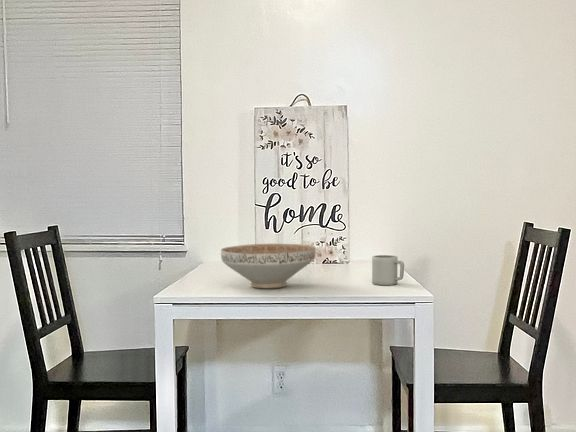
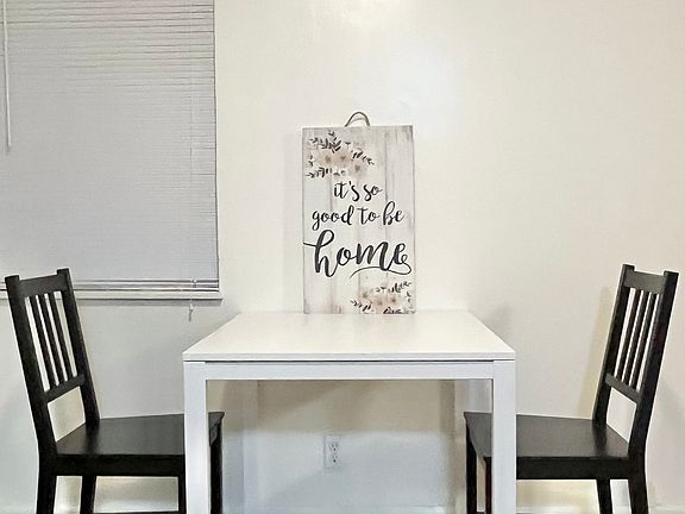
- decorative bowl (268, 266)
- cup (388, 270)
